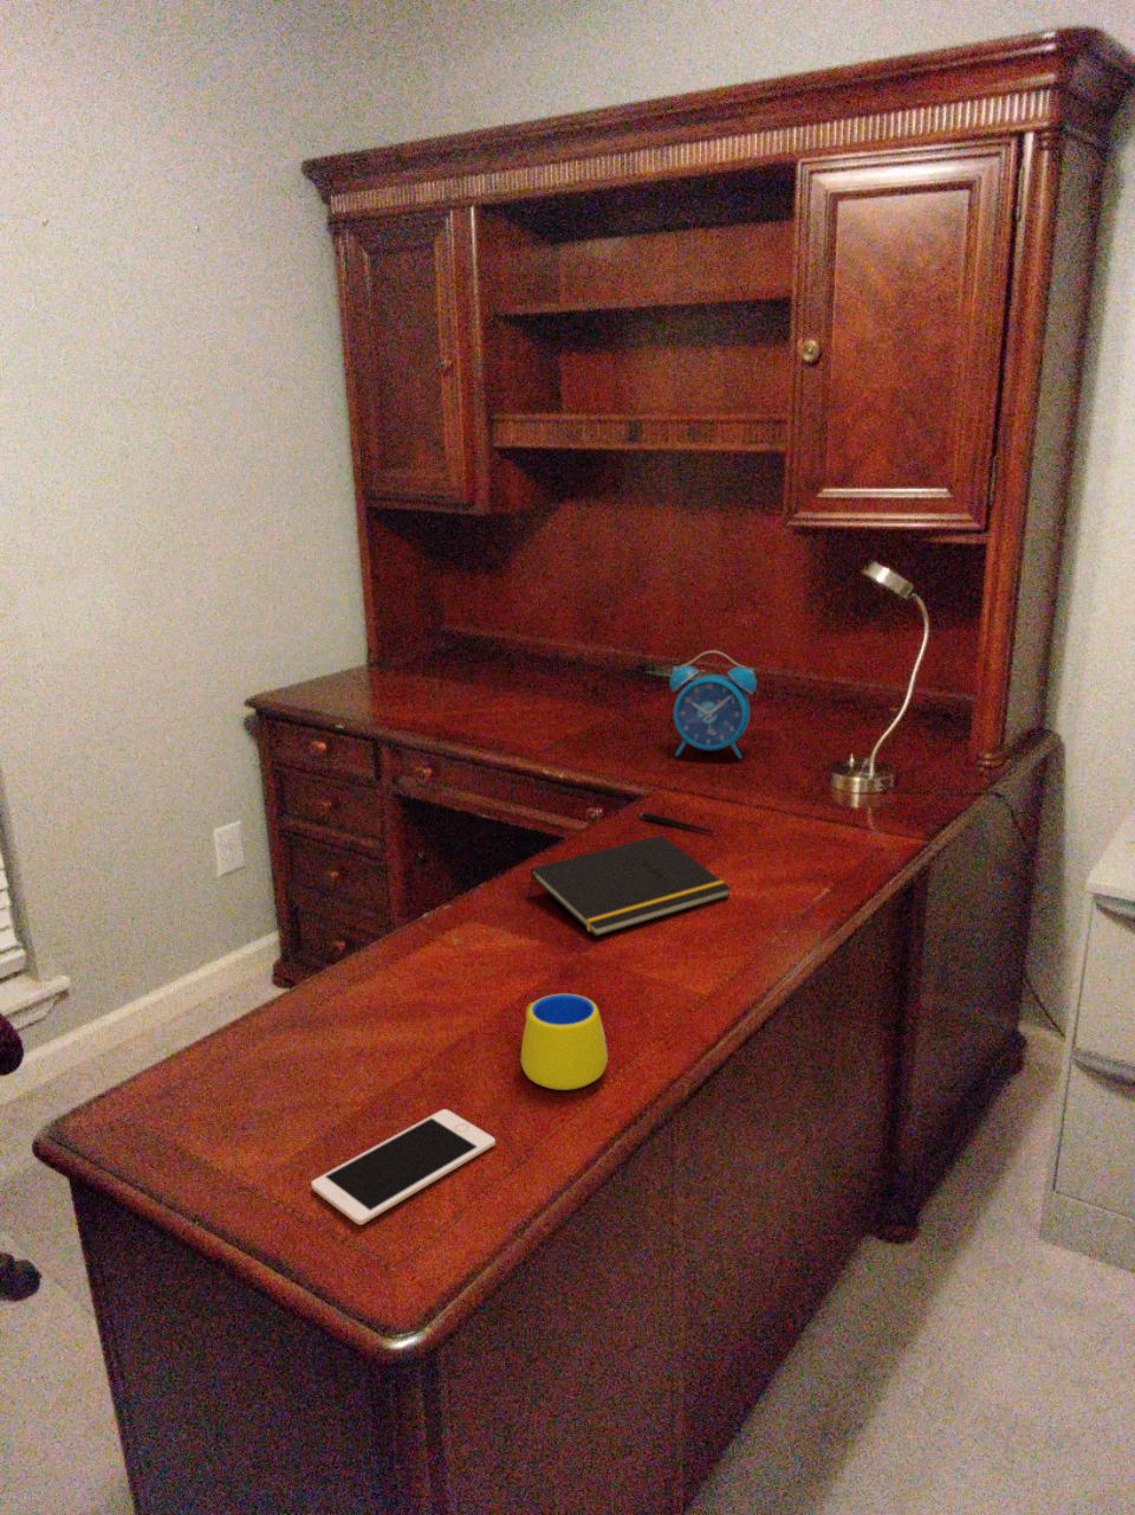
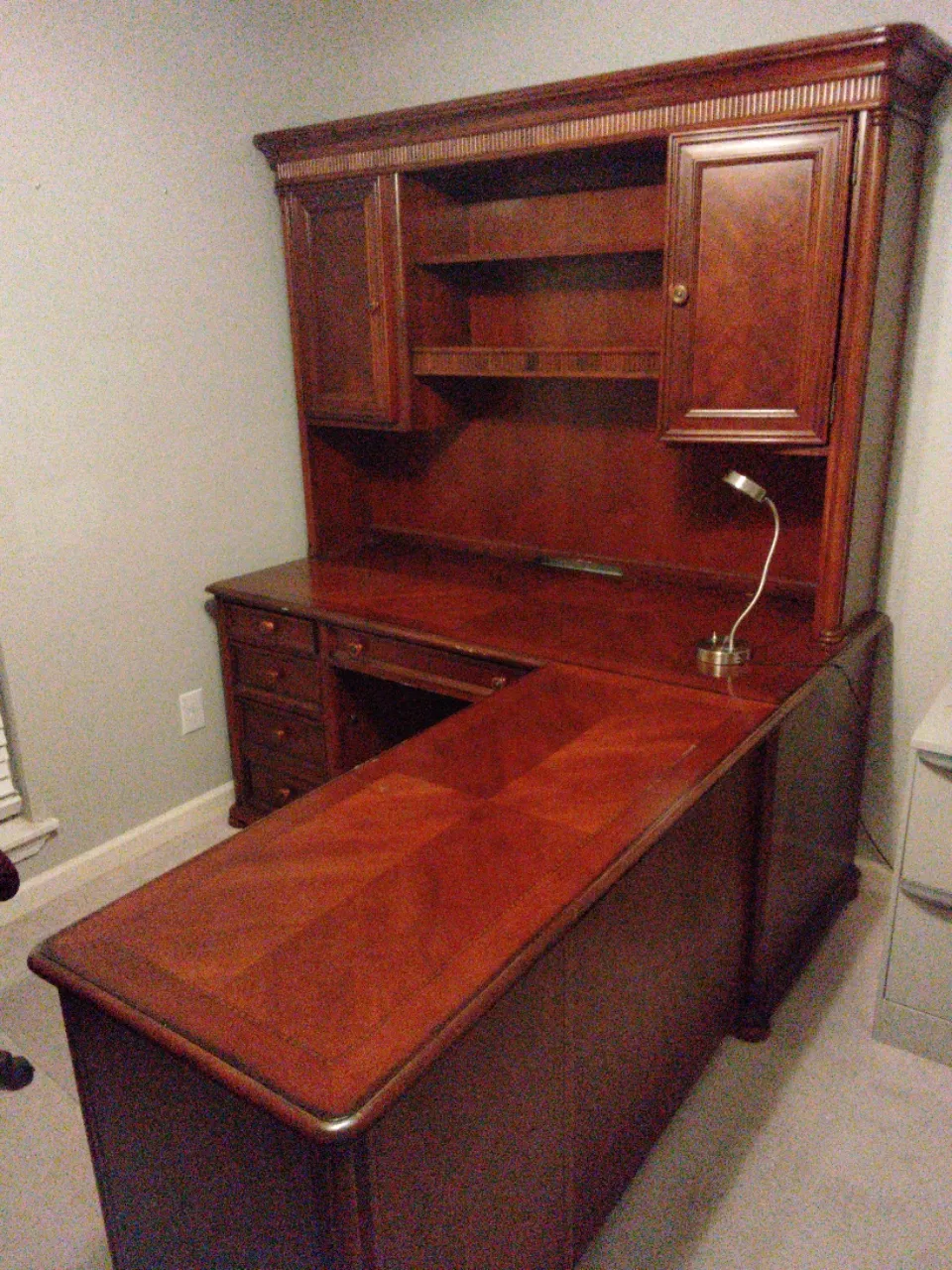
- mug (556, 1034)
- cell phone (405, 1162)
- pen (674, 822)
- notepad (631, 882)
- alarm clock (712, 704)
